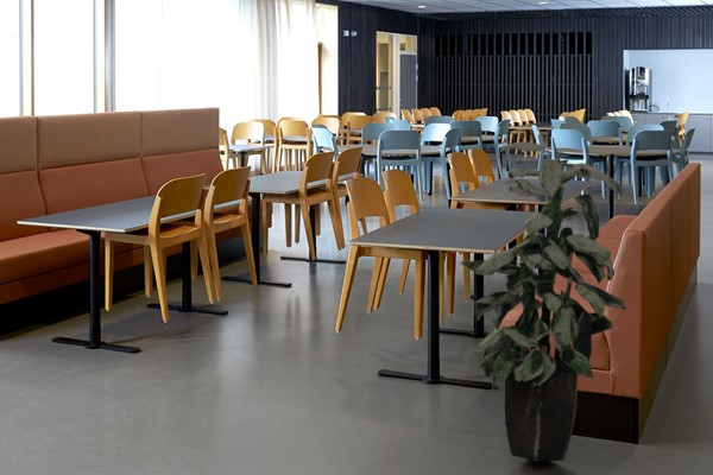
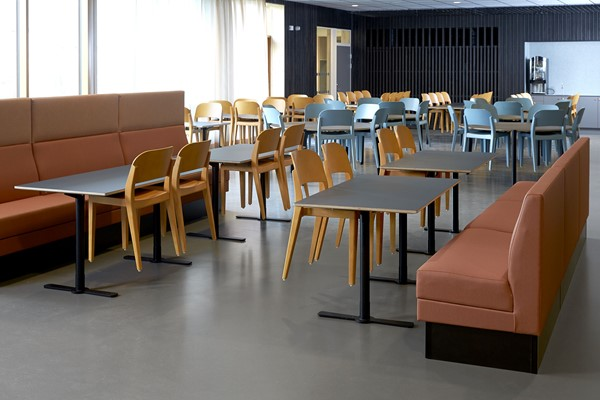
- indoor plant (540, 300)
